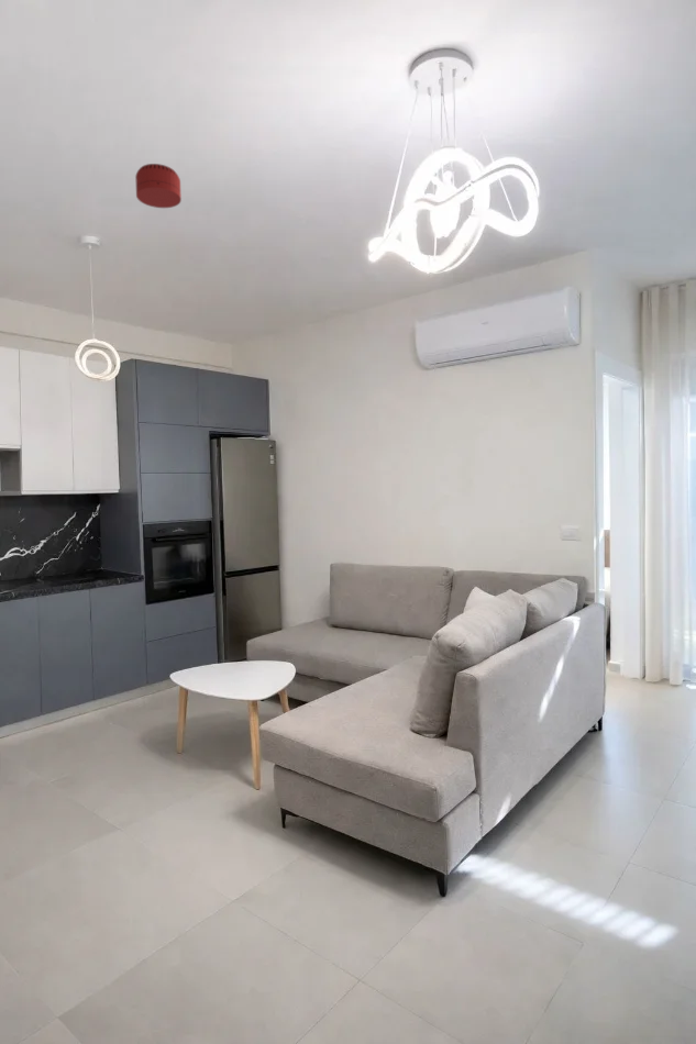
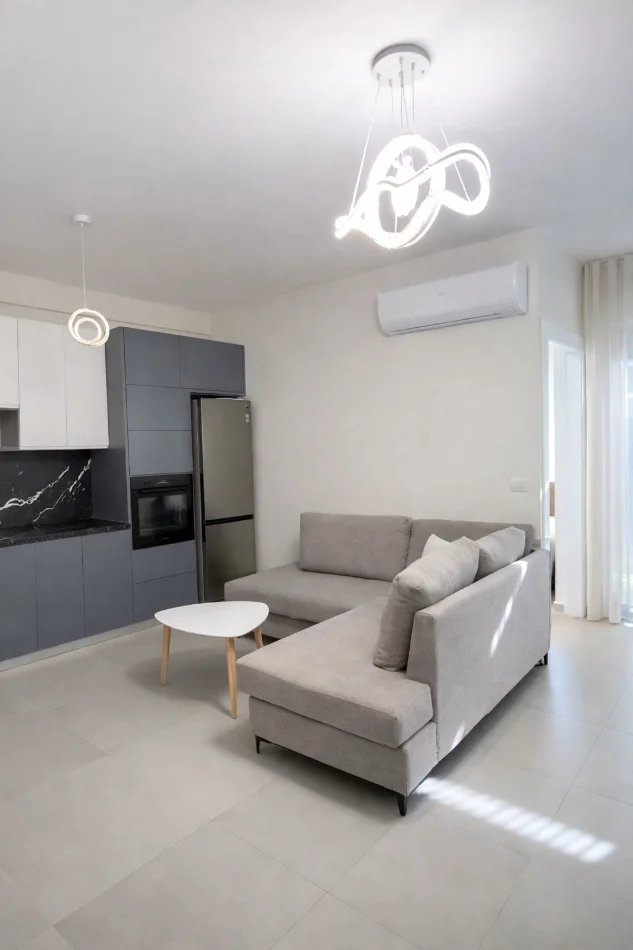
- smoke detector (158, 185)
